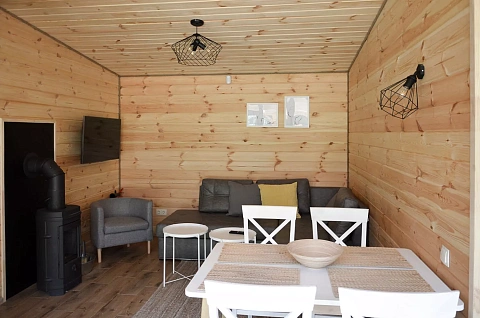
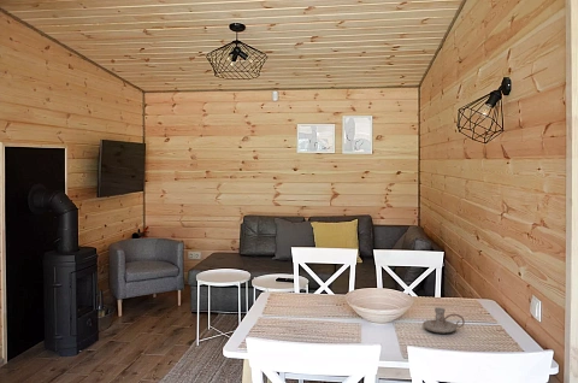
+ candle holder (443, 319)
